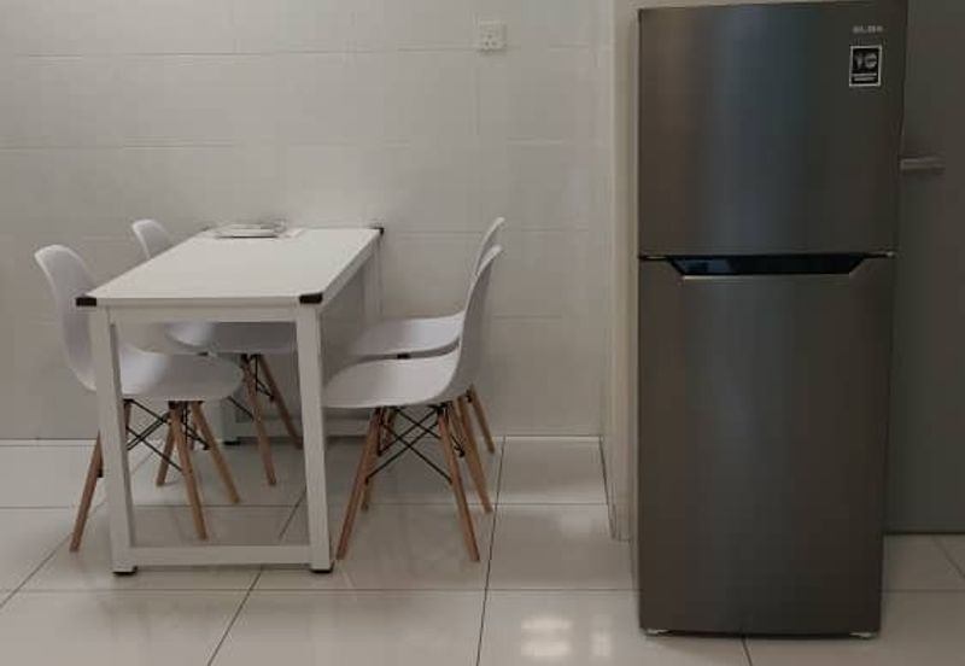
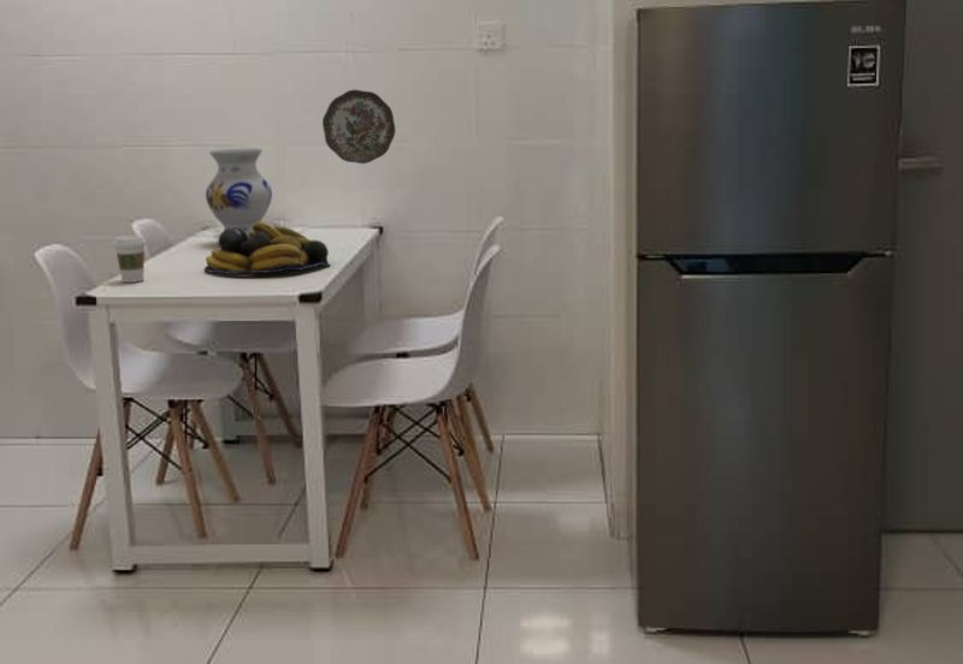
+ coffee cup (130, 259)
+ decorative plate (359, 126)
+ vase (238, 197)
+ fruit bowl (265, 244)
